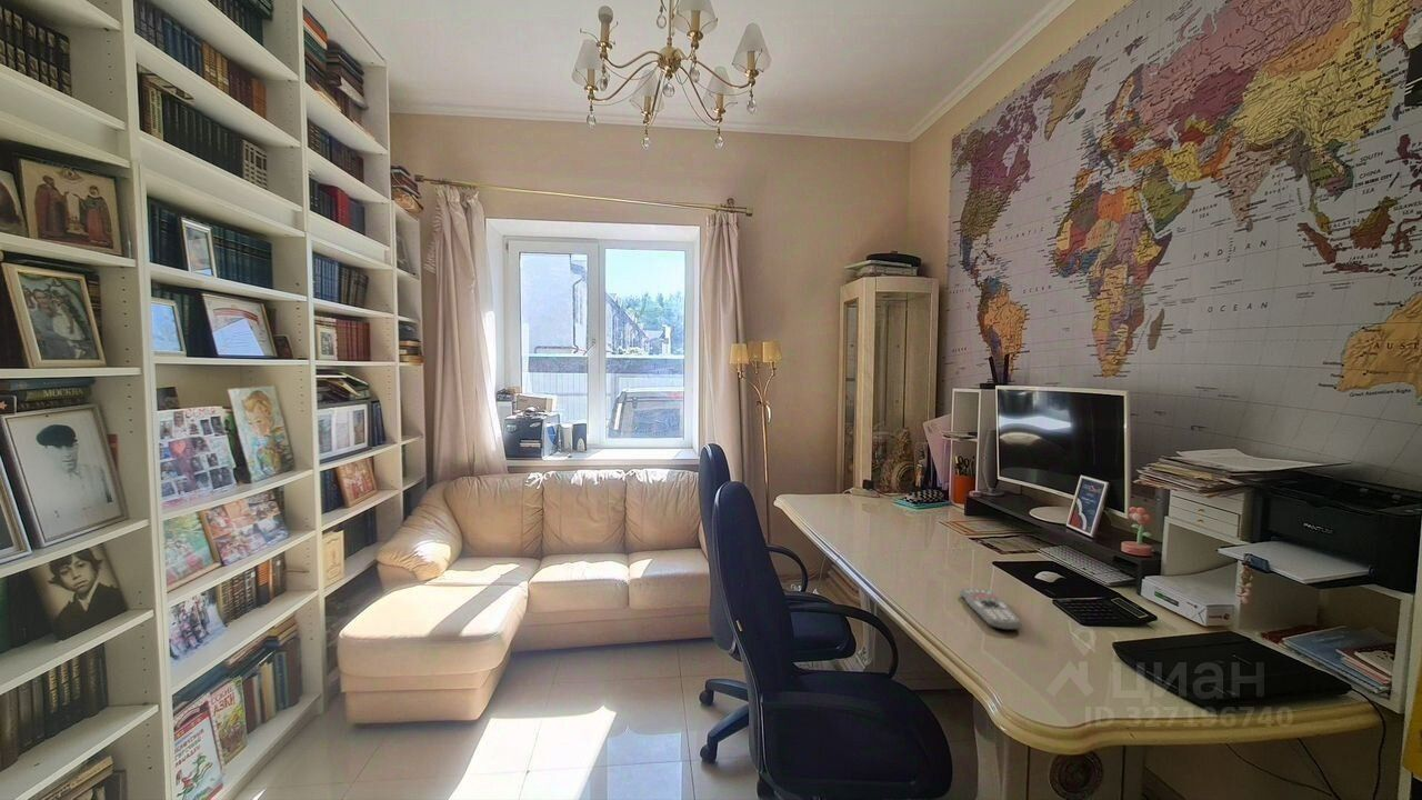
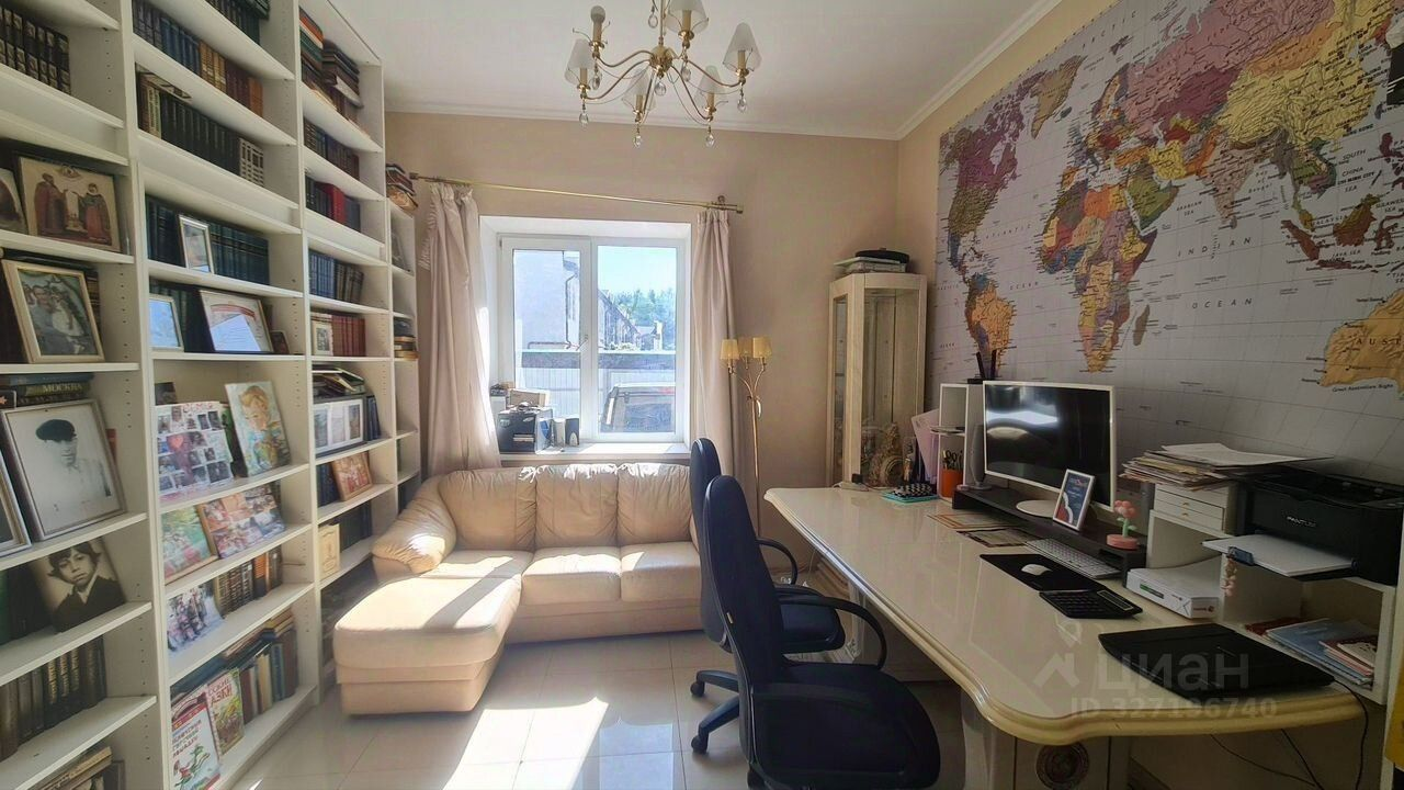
- remote control (990, 608)
